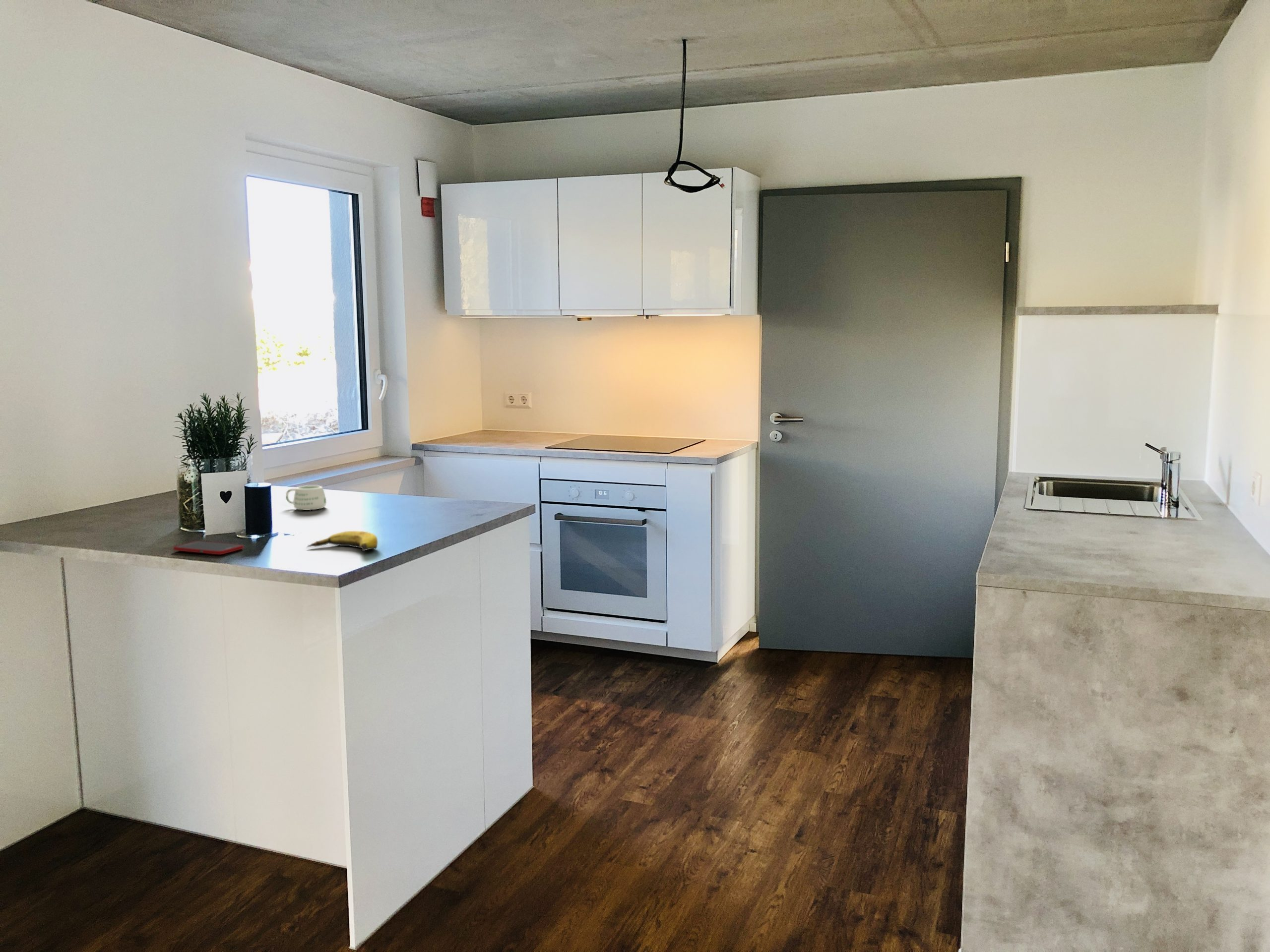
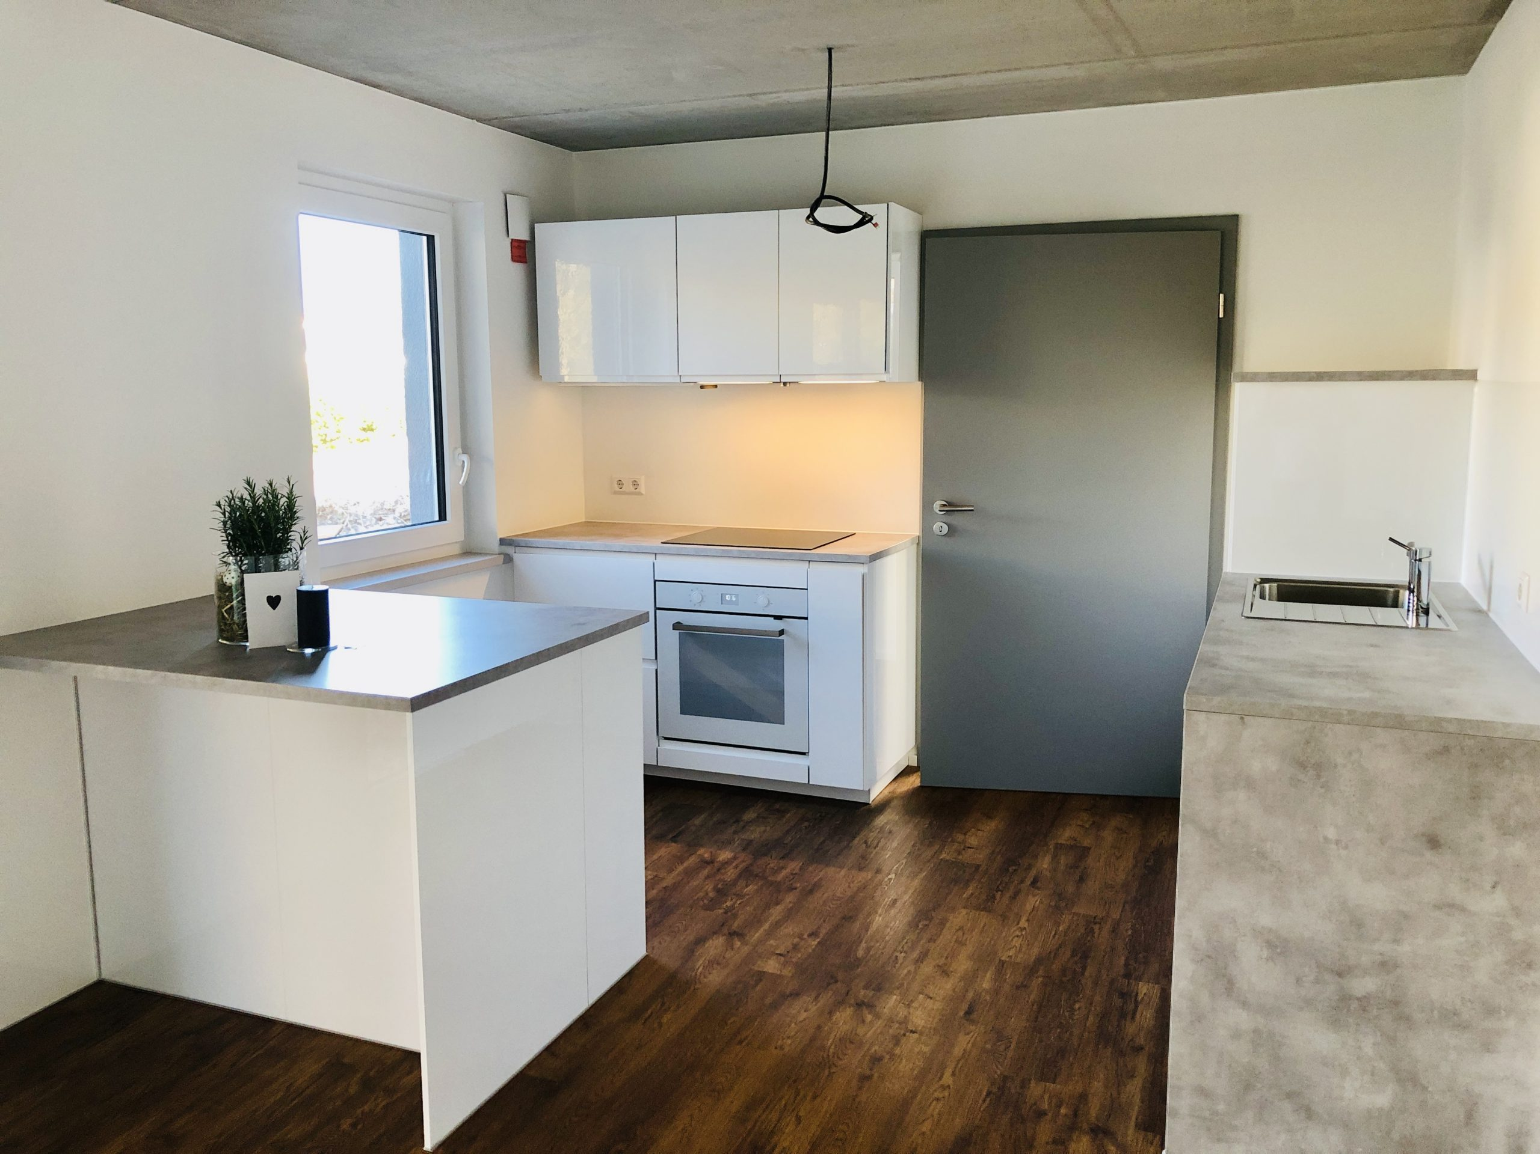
- banana (348, 540)
- mug (305, 497)
- cell phone (208, 547)
